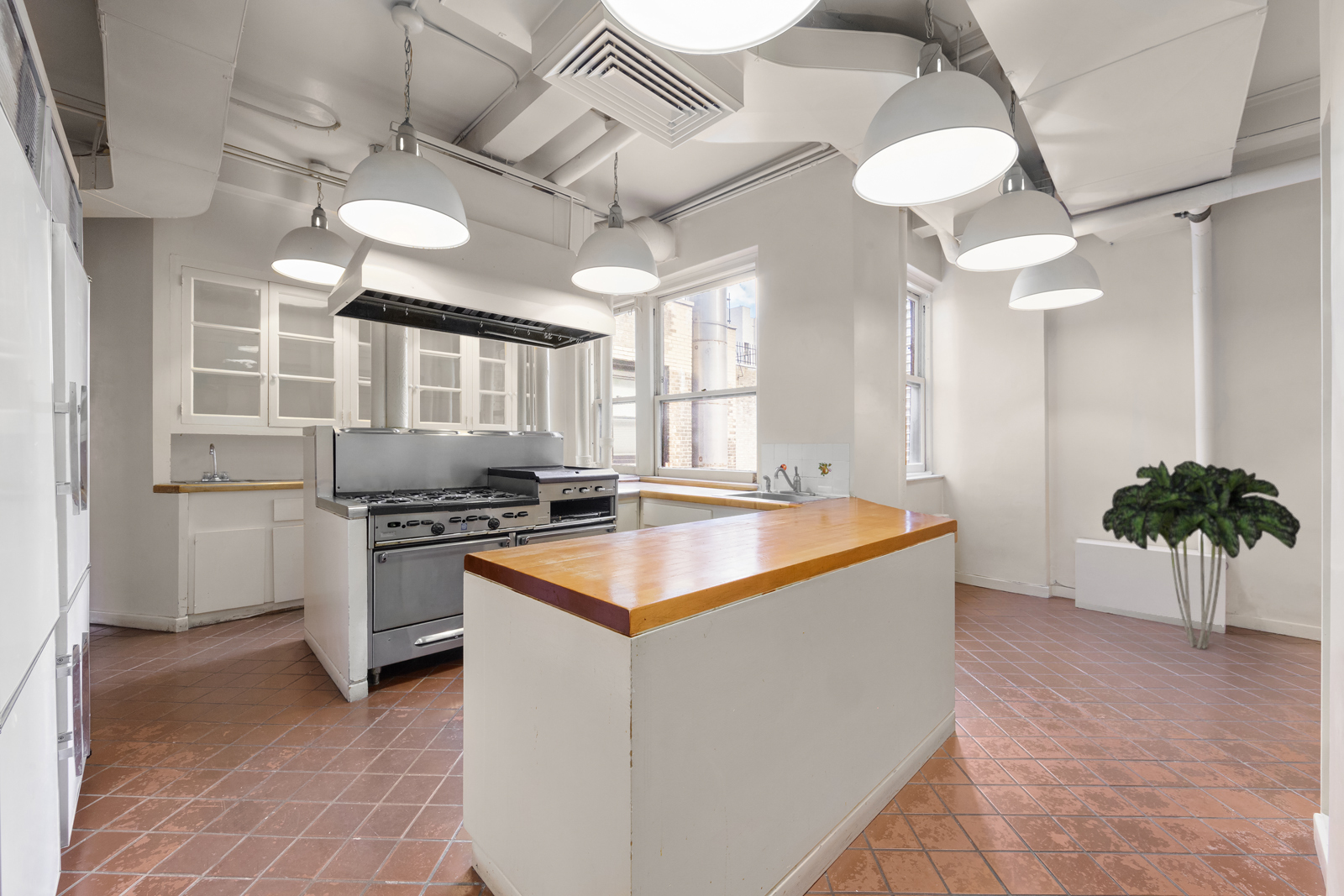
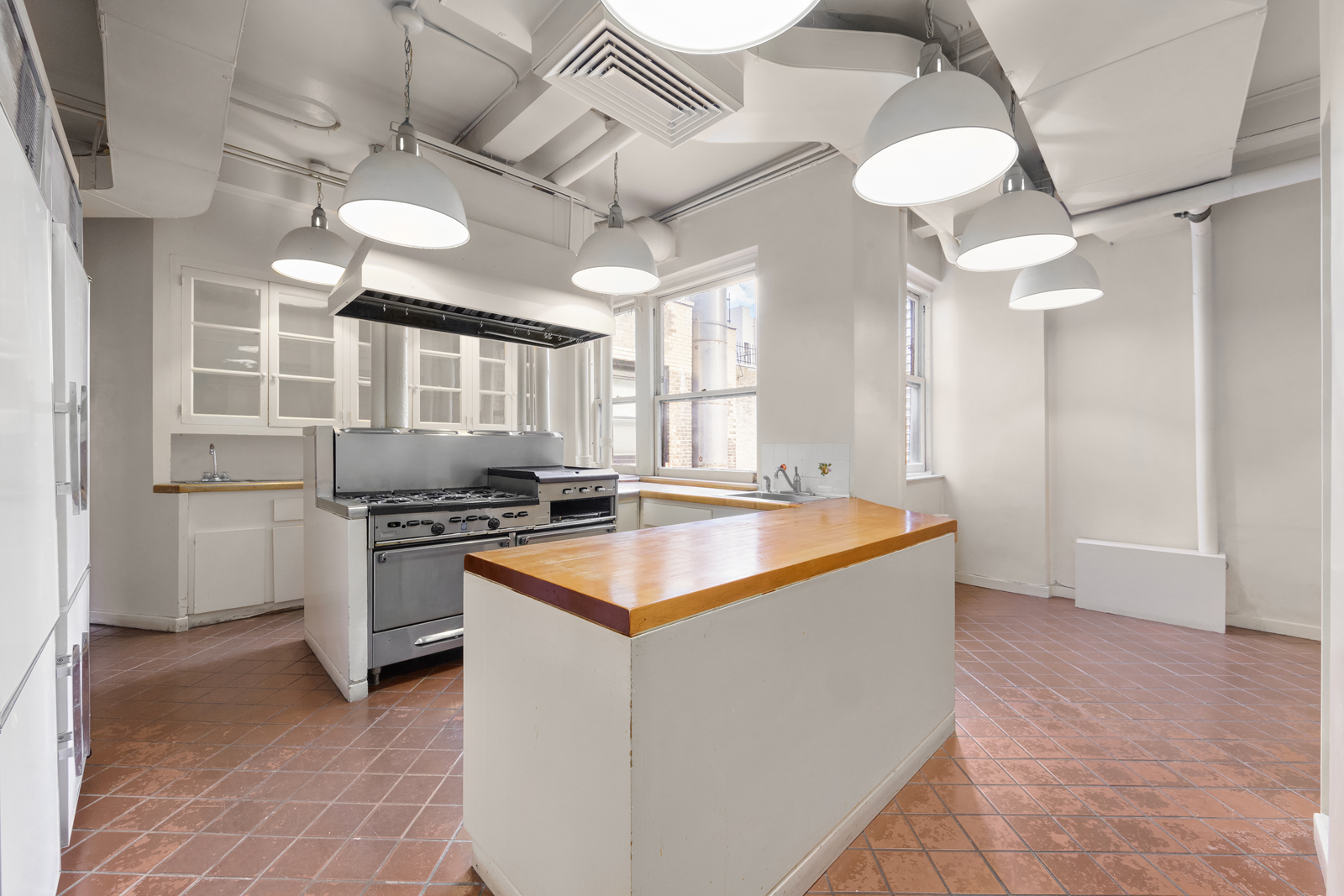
- indoor plant (1200, 553)
